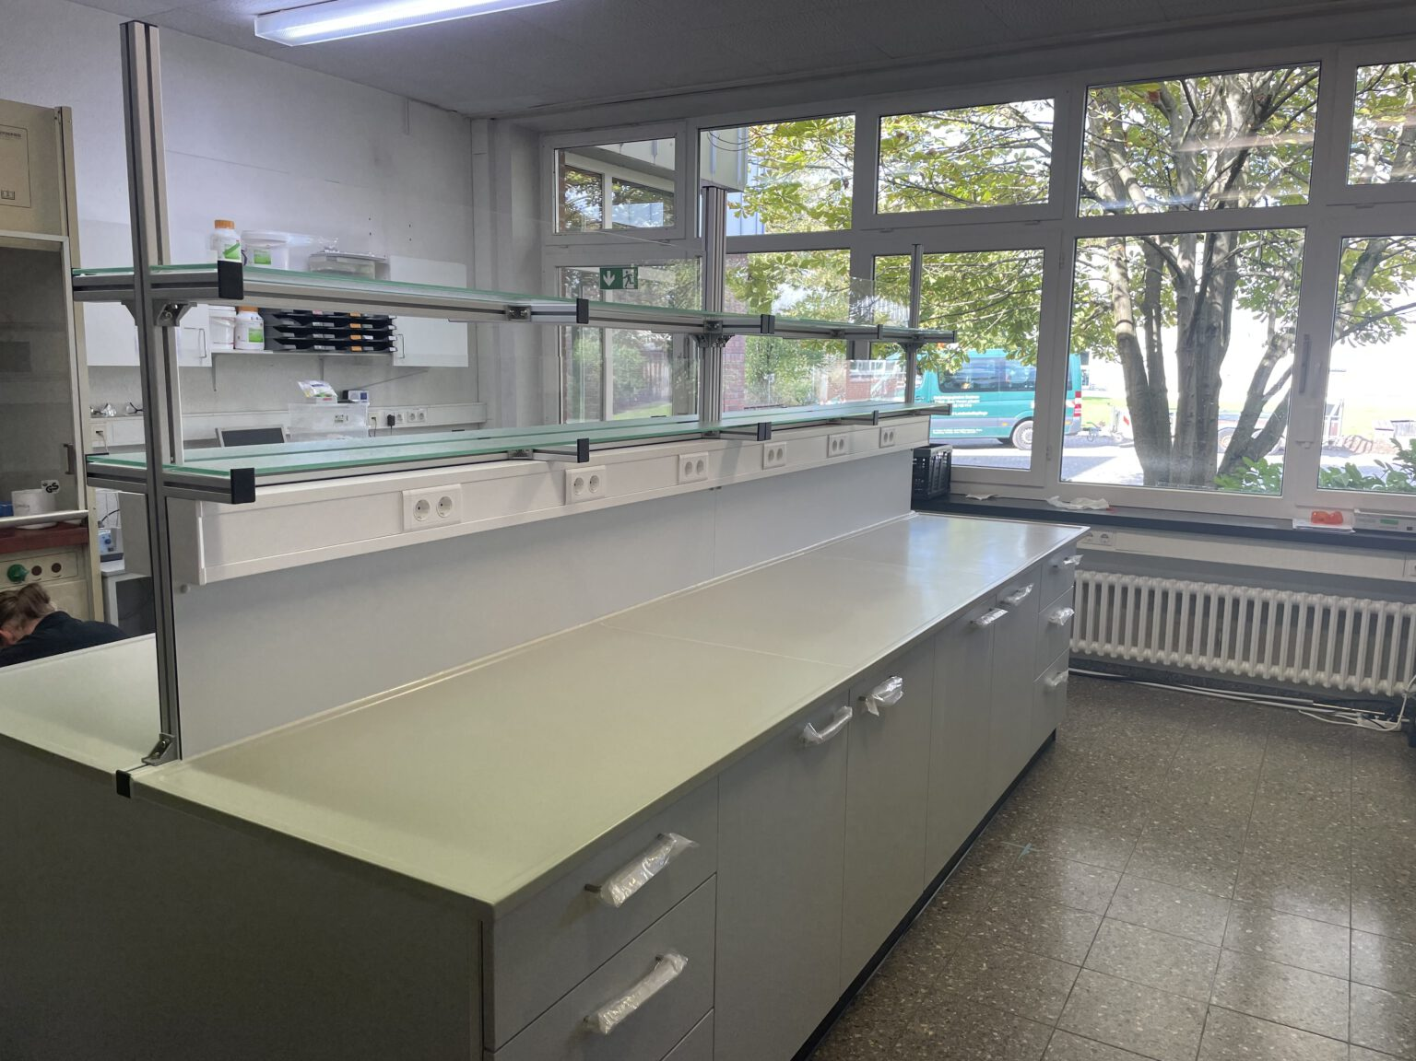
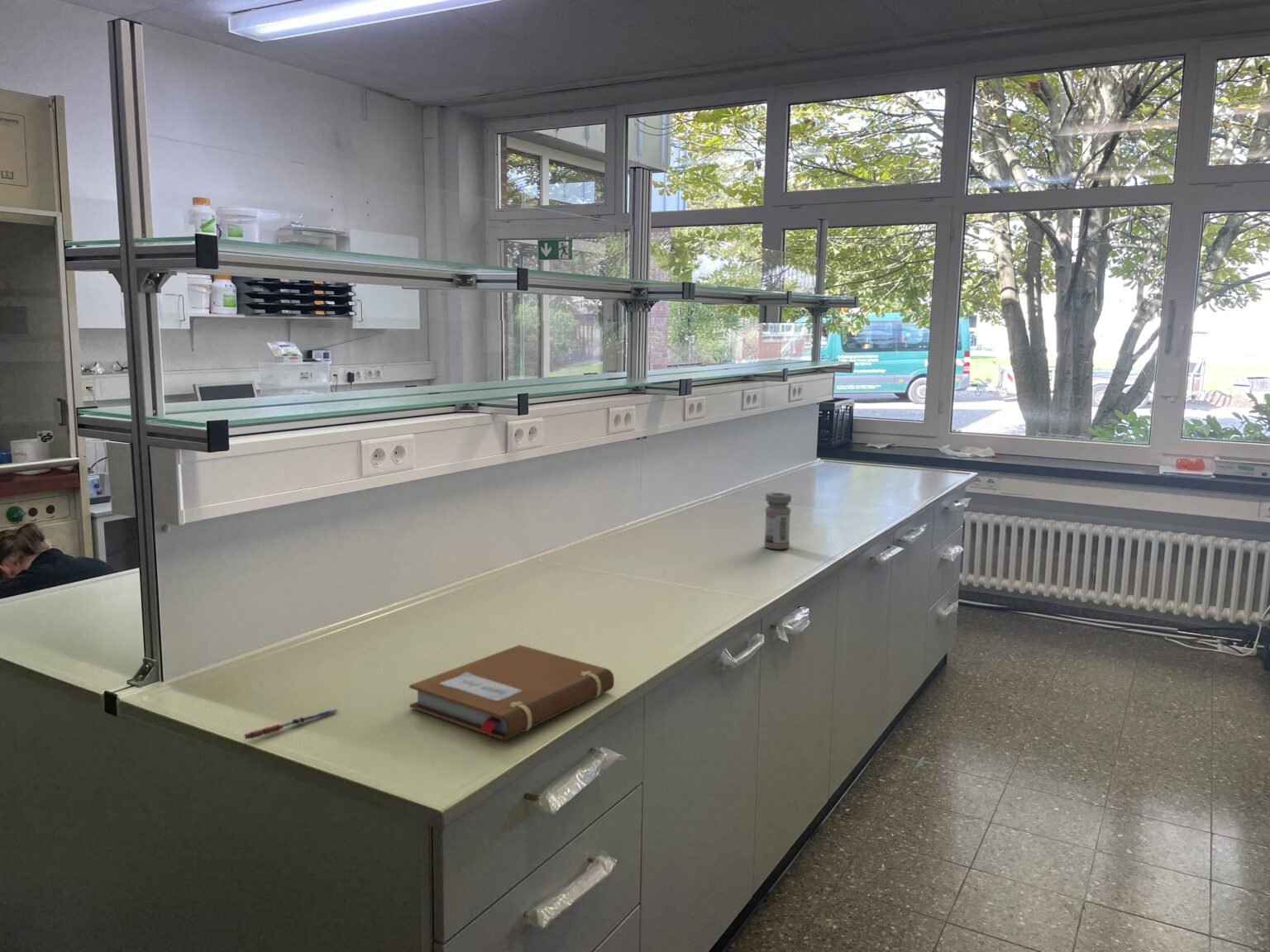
+ notebook (512, 689)
+ medicine bottle (777, 521)
+ pen (293, 721)
